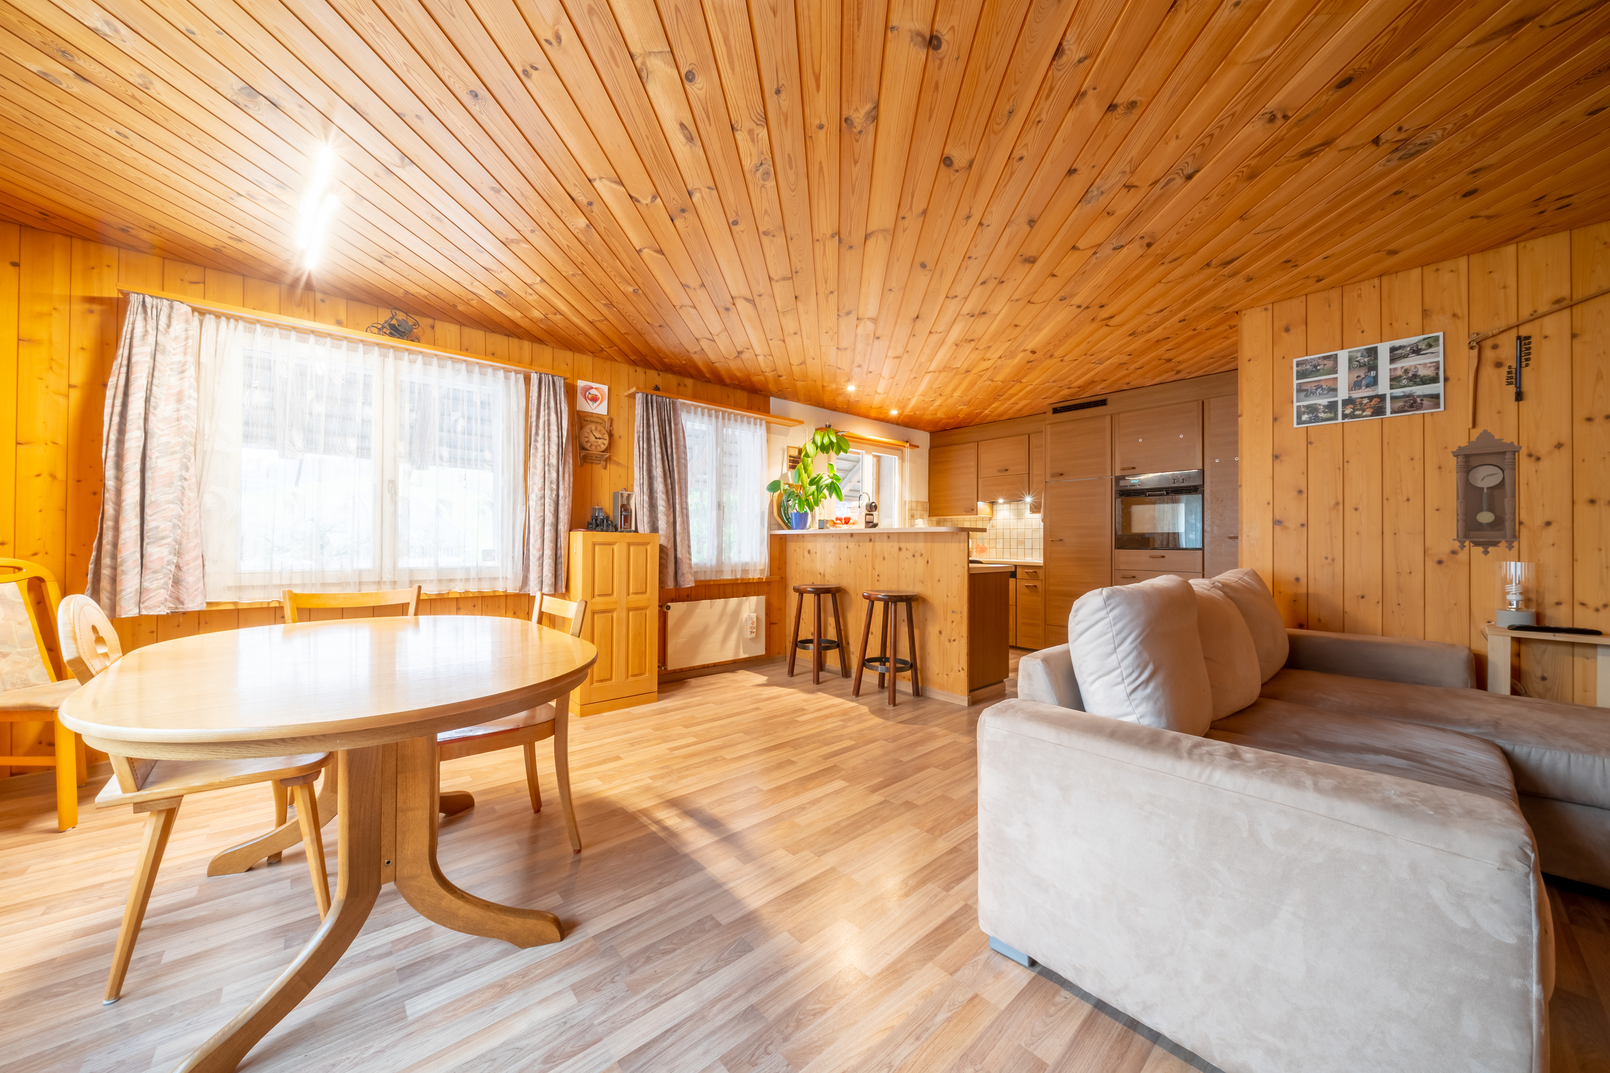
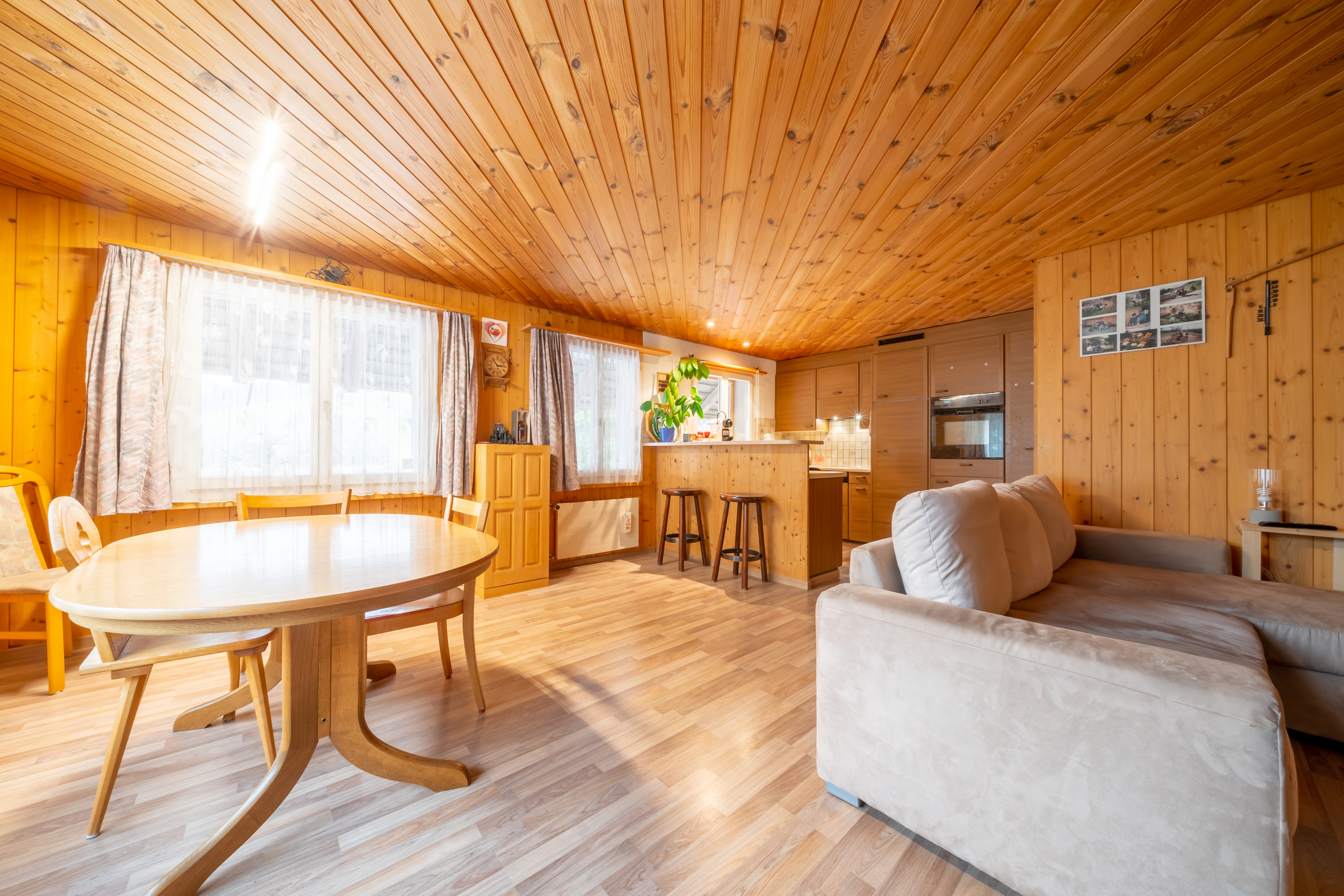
- pendulum clock (1485, 493)
